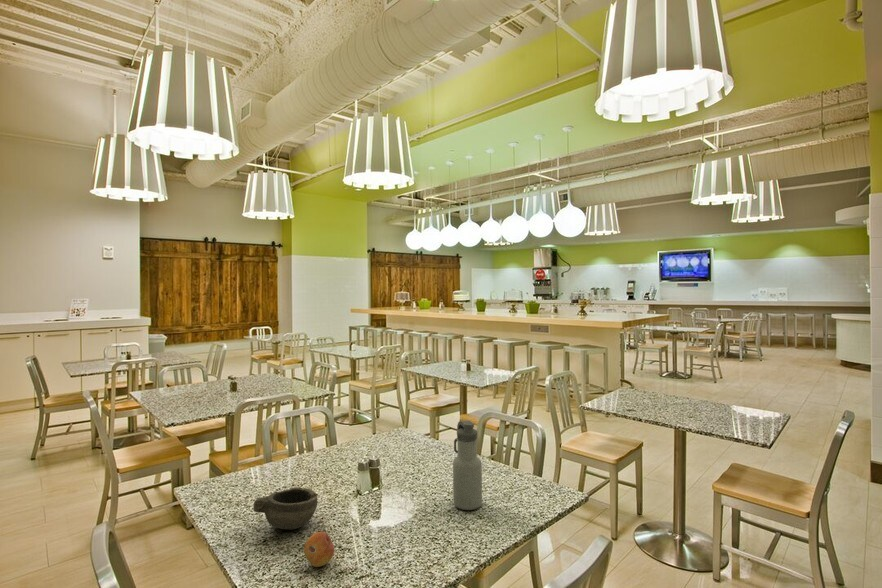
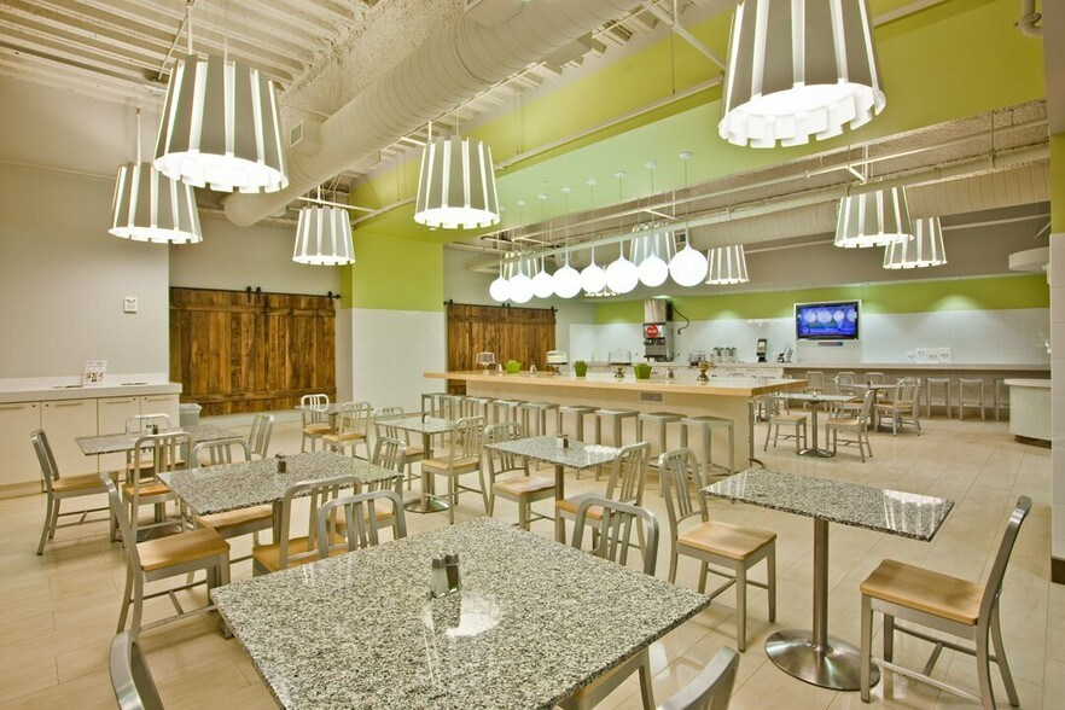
- water bottle (467, 463)
- fruit (319, 548)
- bowl (287, 508)
